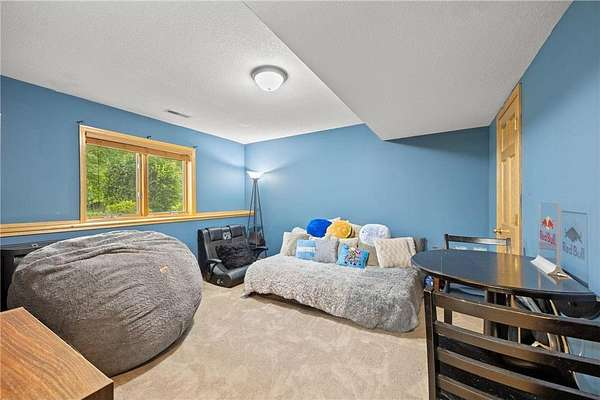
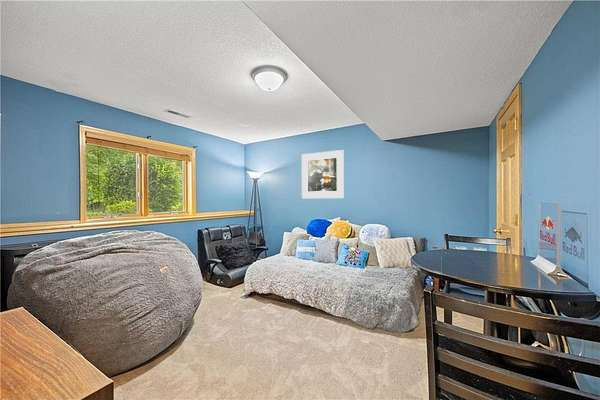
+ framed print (321, 175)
